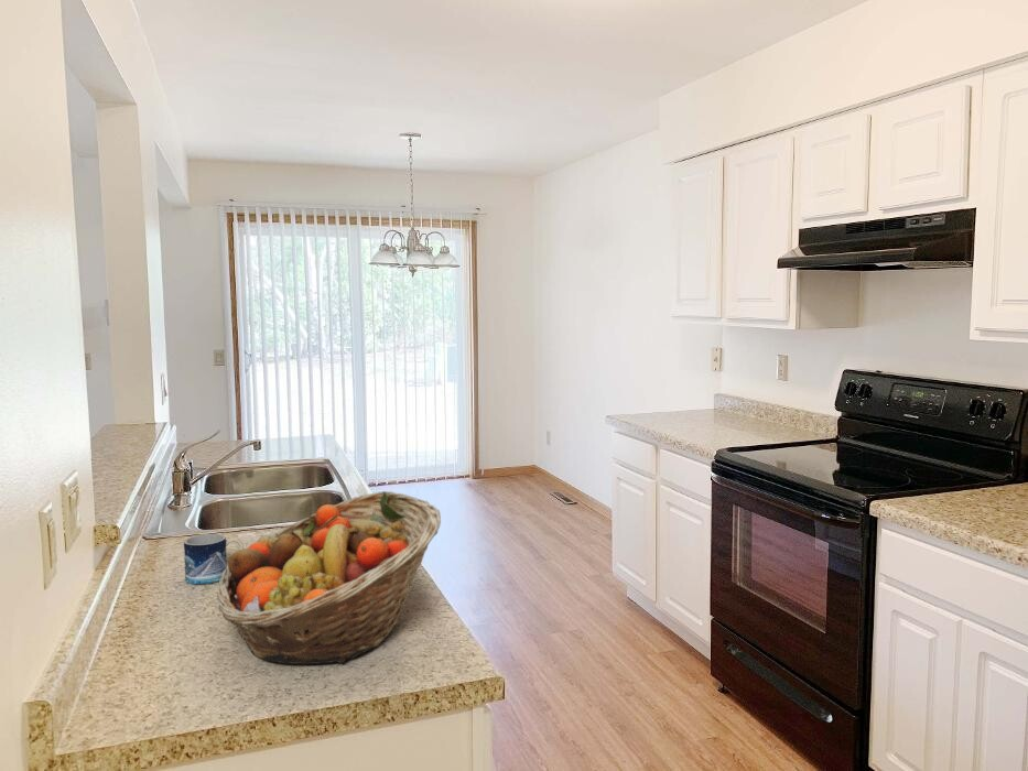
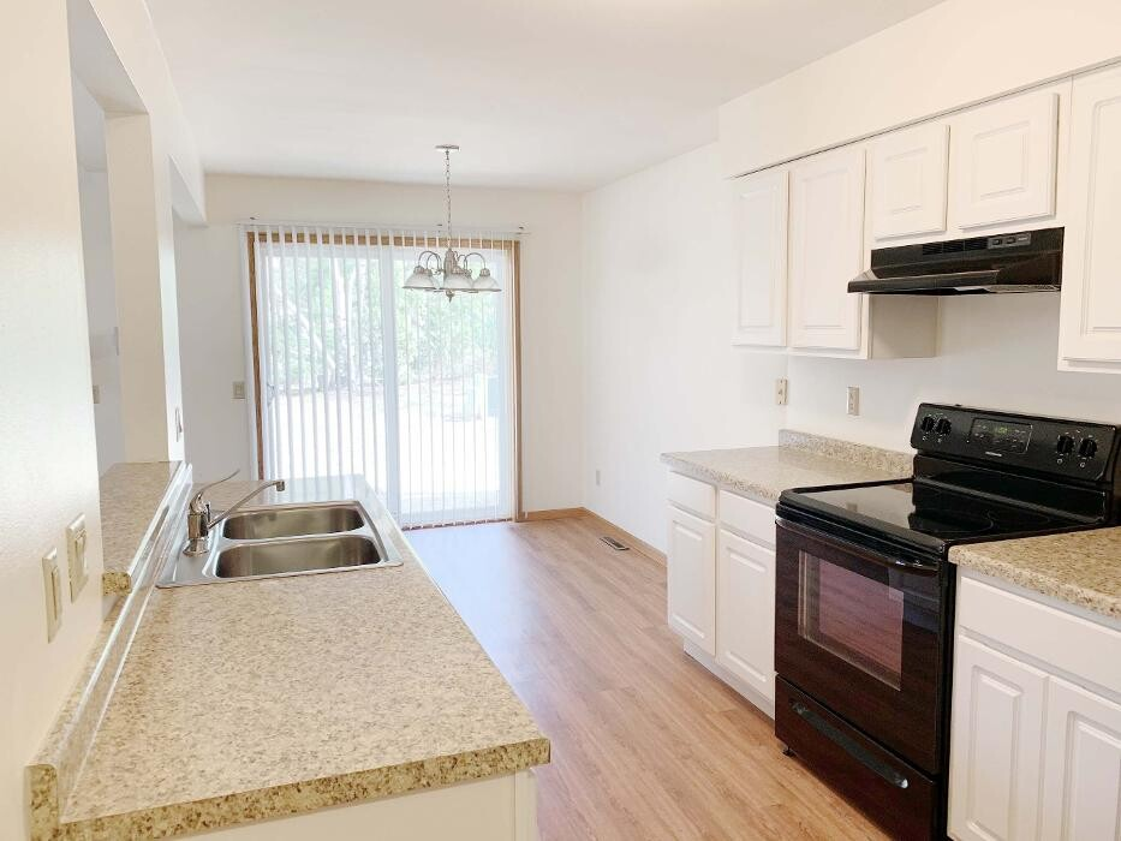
- mug (214, 556)
- fruit basket (331, 568)
